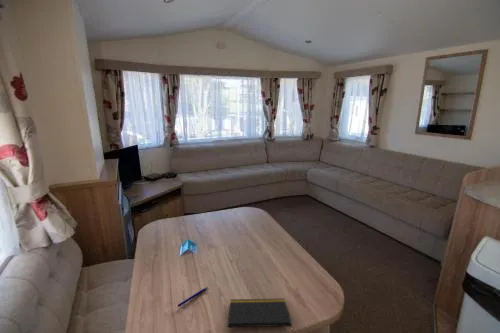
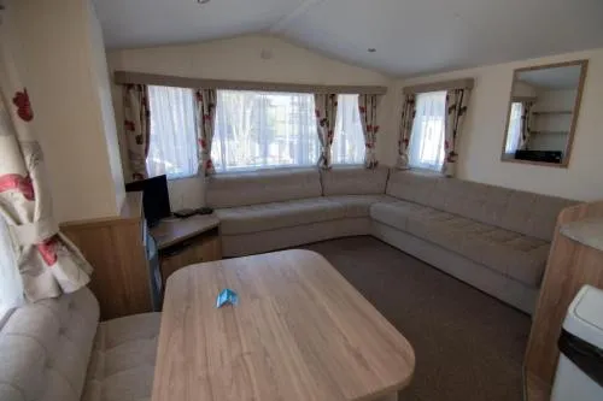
- pen (193, 296)
- notepad (258, 311)
